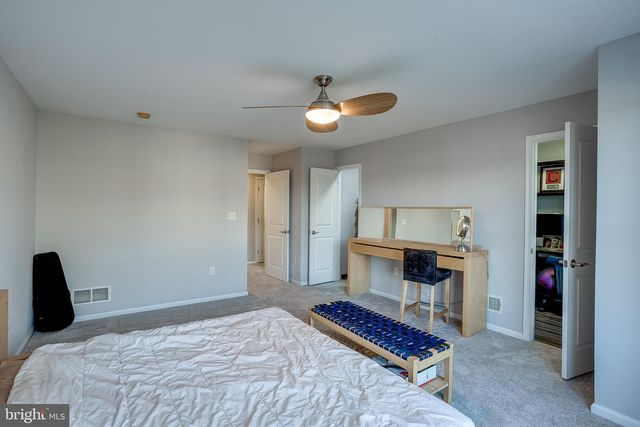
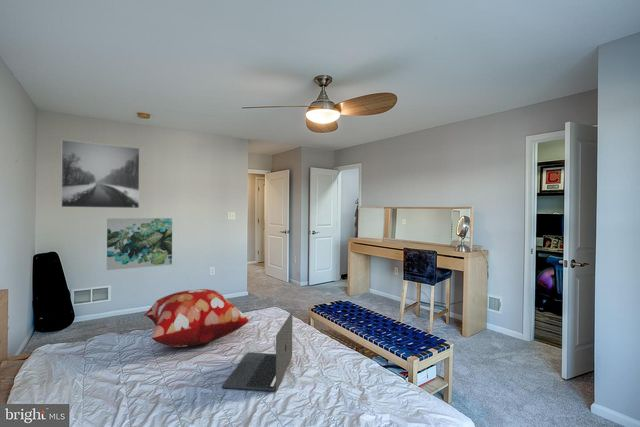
+ laptop (260, 353)
+ decorative pillow (194, 317)
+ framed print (102, 175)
+ wall art (141, 242)
